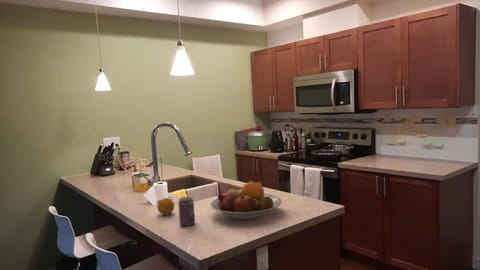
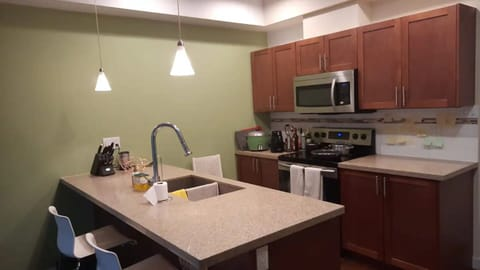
- fruit bowl (245, 199)
- beverage can (186, 211)
- fruit (165, 206)
